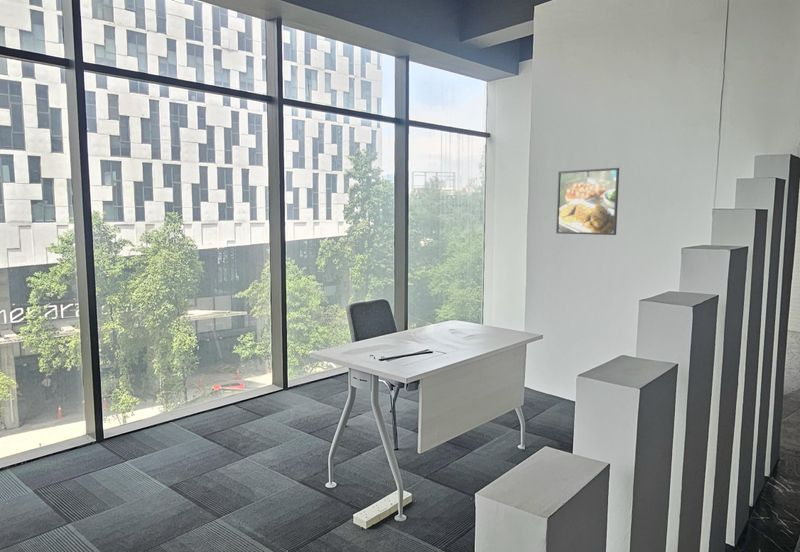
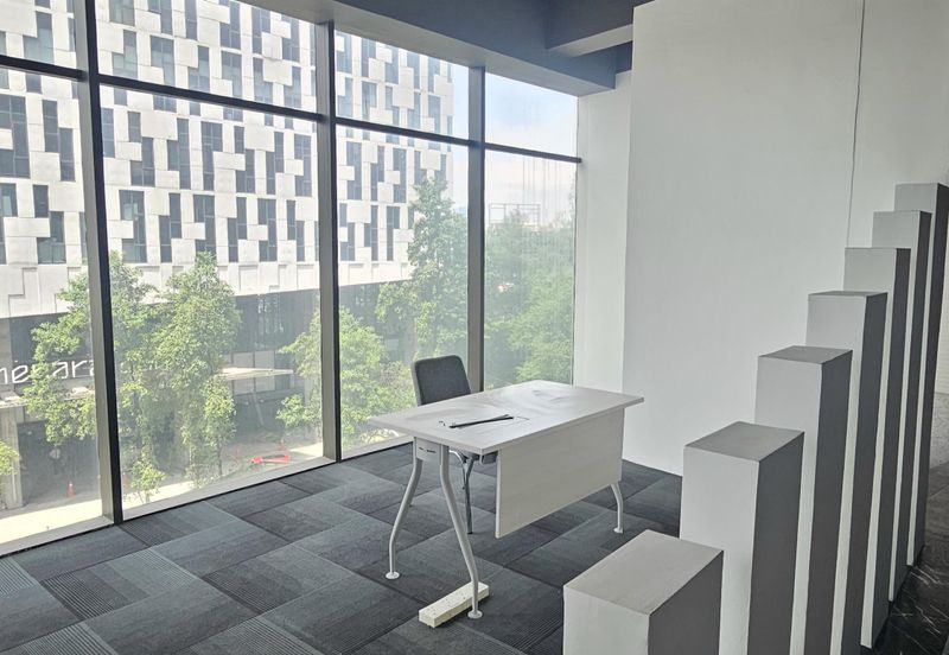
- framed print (586, 202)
